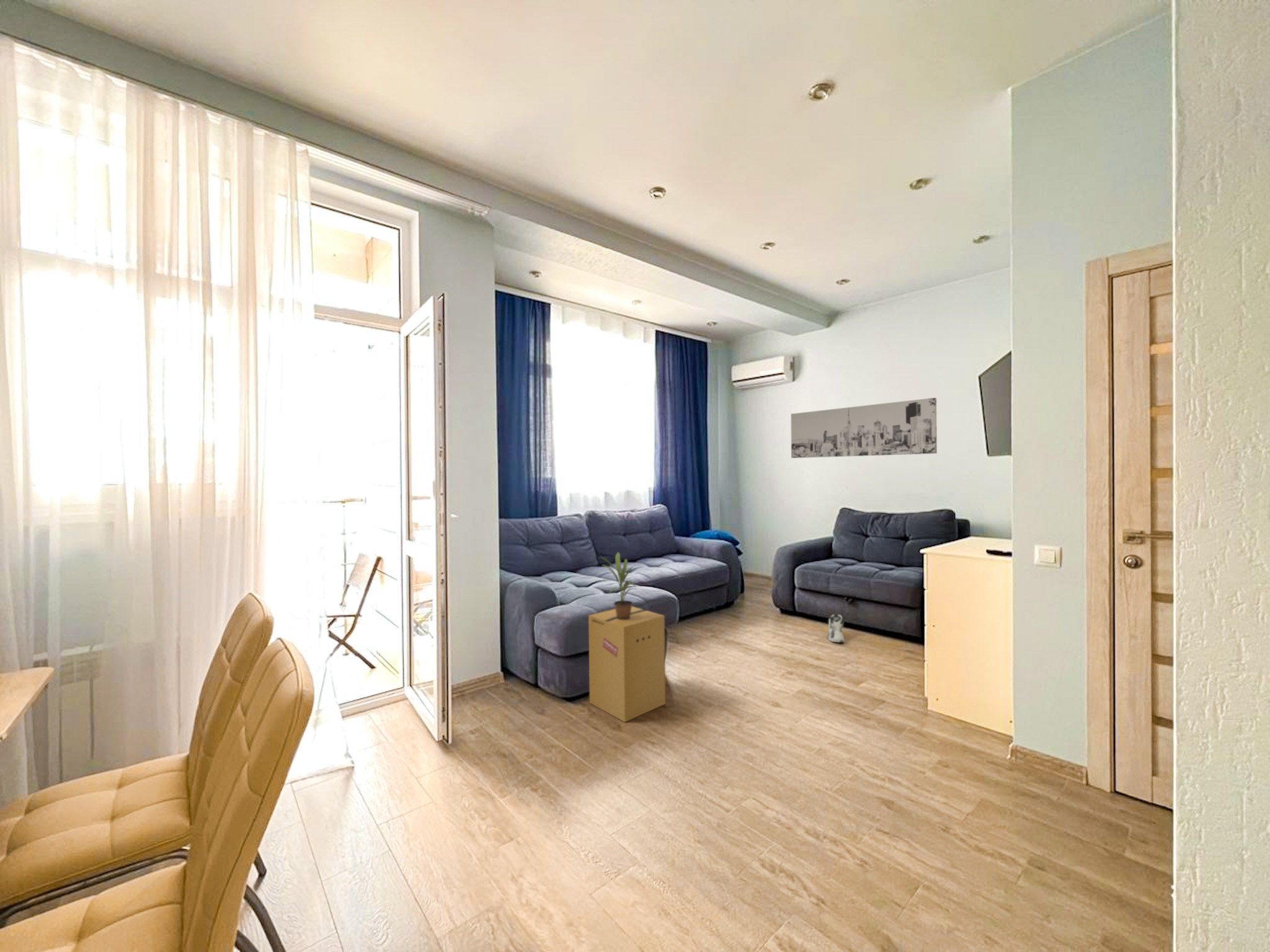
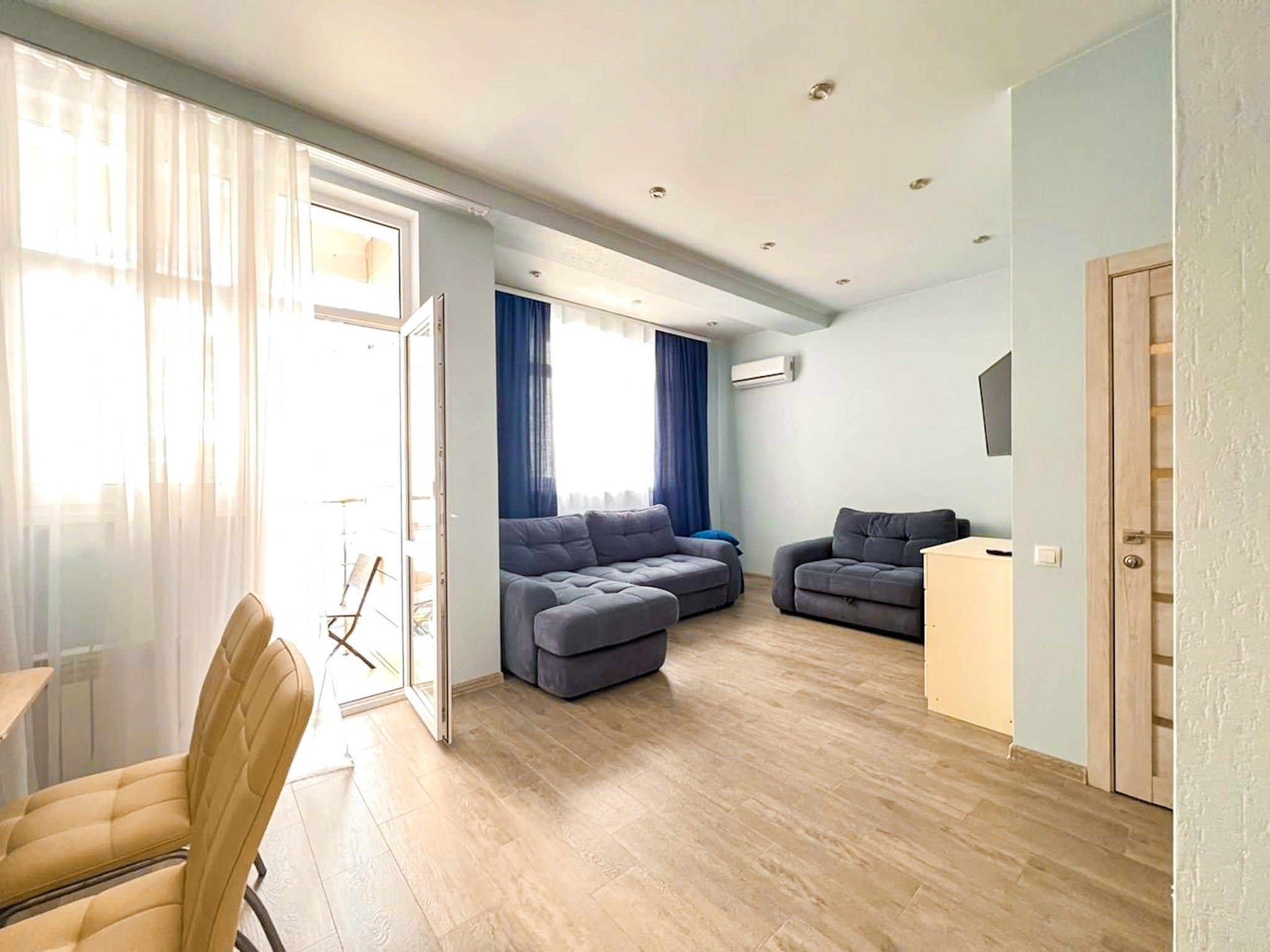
- sneaker (836, 626)
- wall art (855, 431)
- potted plant (621, 585)
- cardboard box (627, 659)
